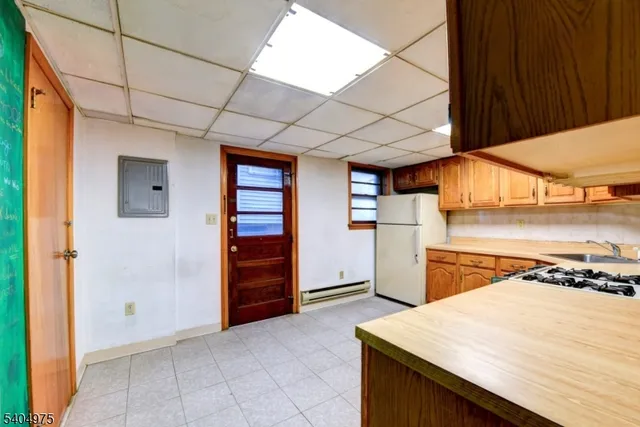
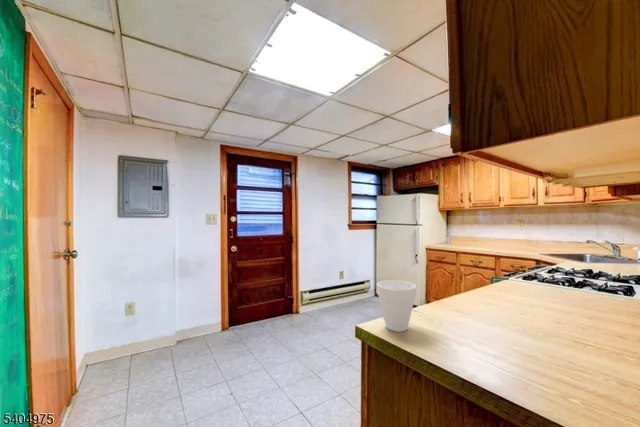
+ cup (396, 305)
